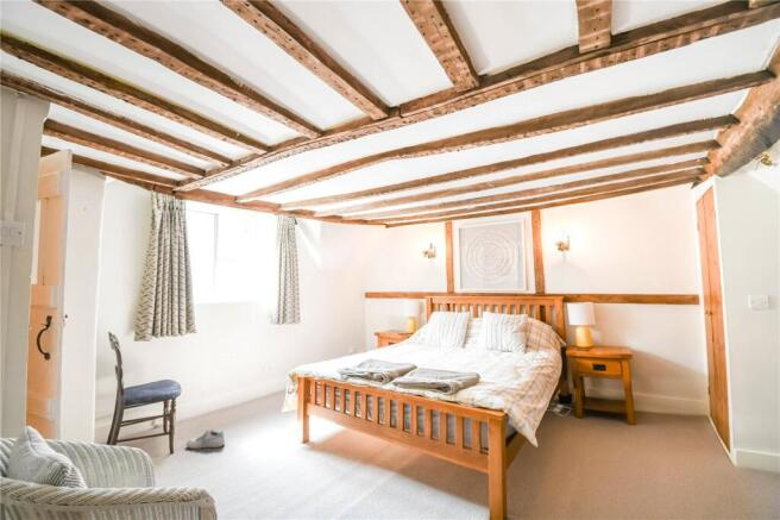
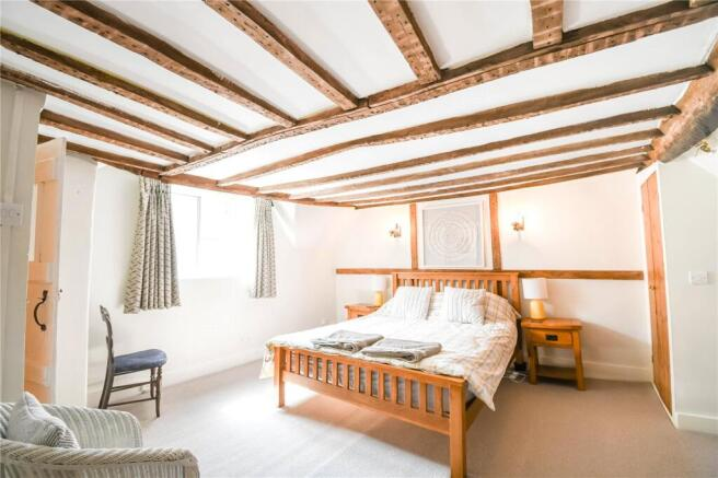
- shoe (205, 438)
